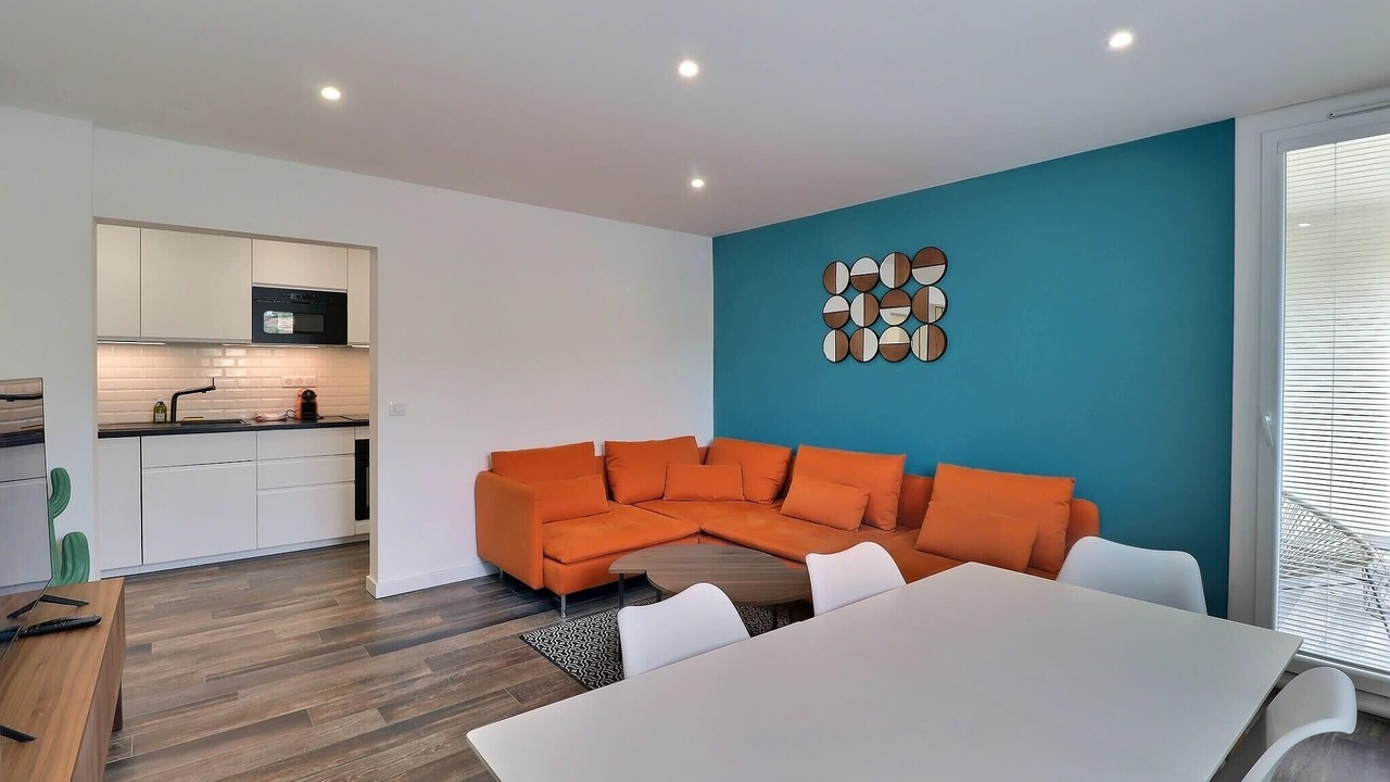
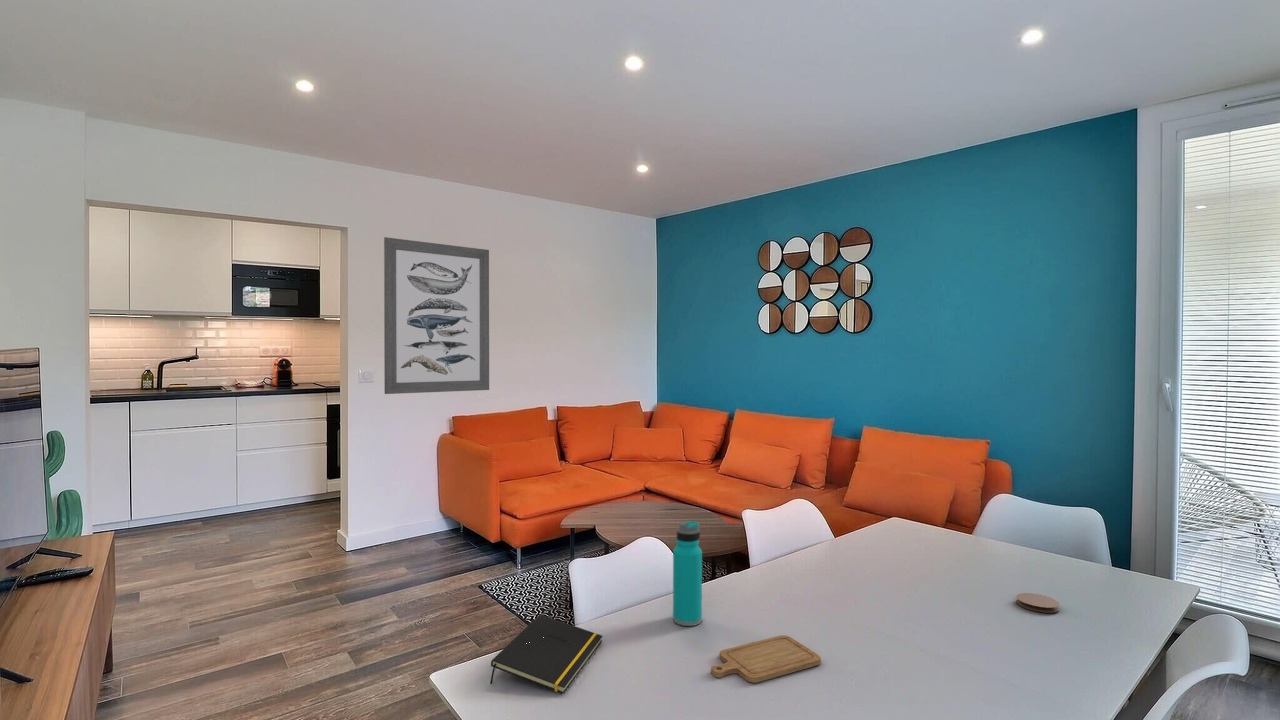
+ chopping board (760, 659)
+ water bottle (687, 571)
+ coaster (1037, 602)
+ notepad (550, 650)
+ wall art (439, 318)
